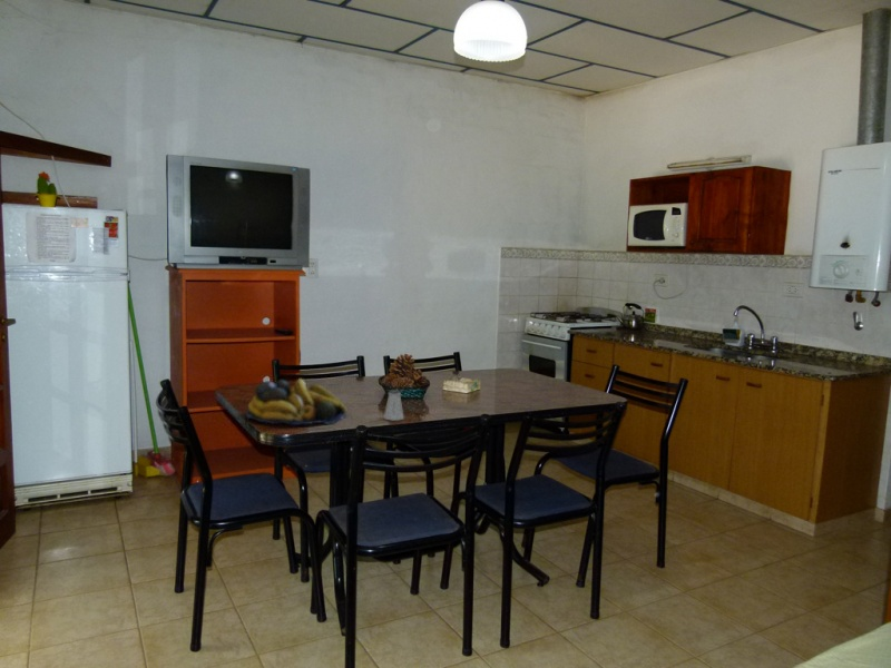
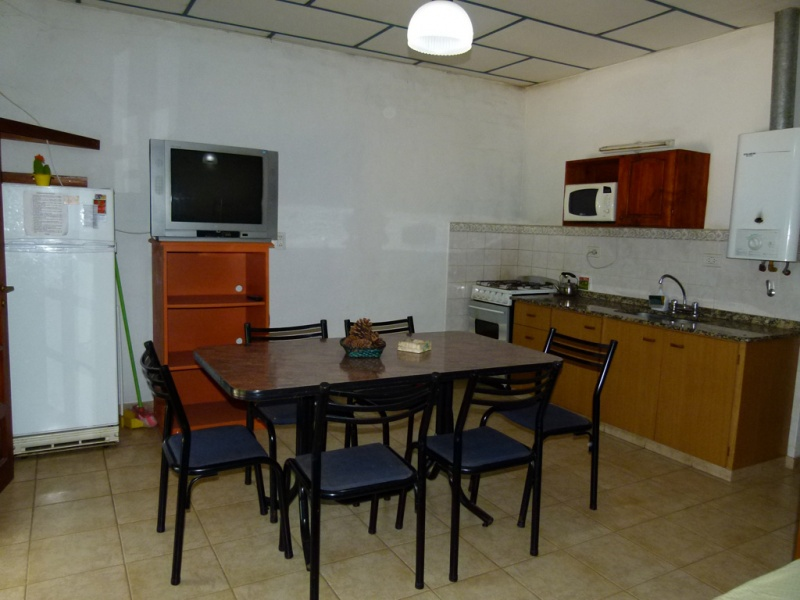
- saltshaker (393, 404)
- fruit bowl (295, 397)
